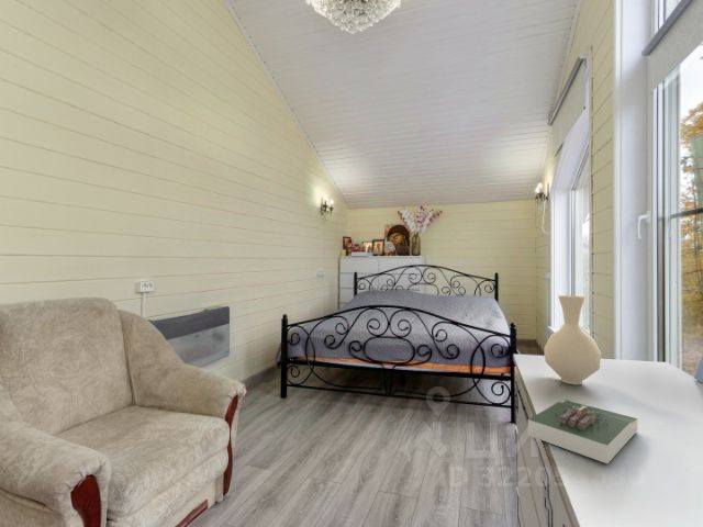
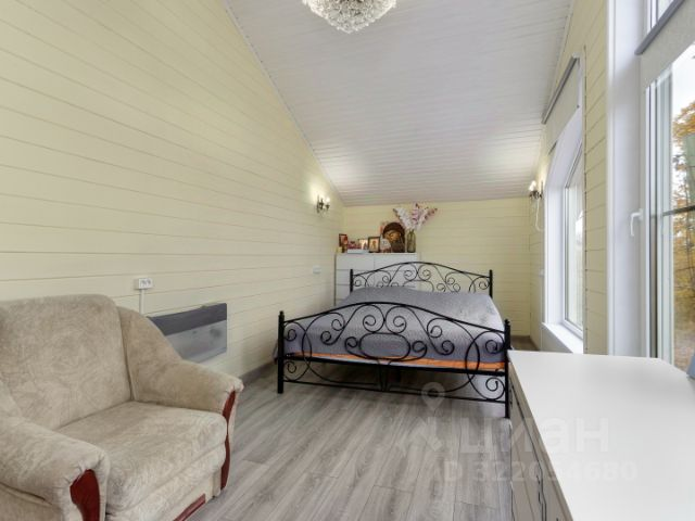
- book (583, 419)
- vase (571, 338)
